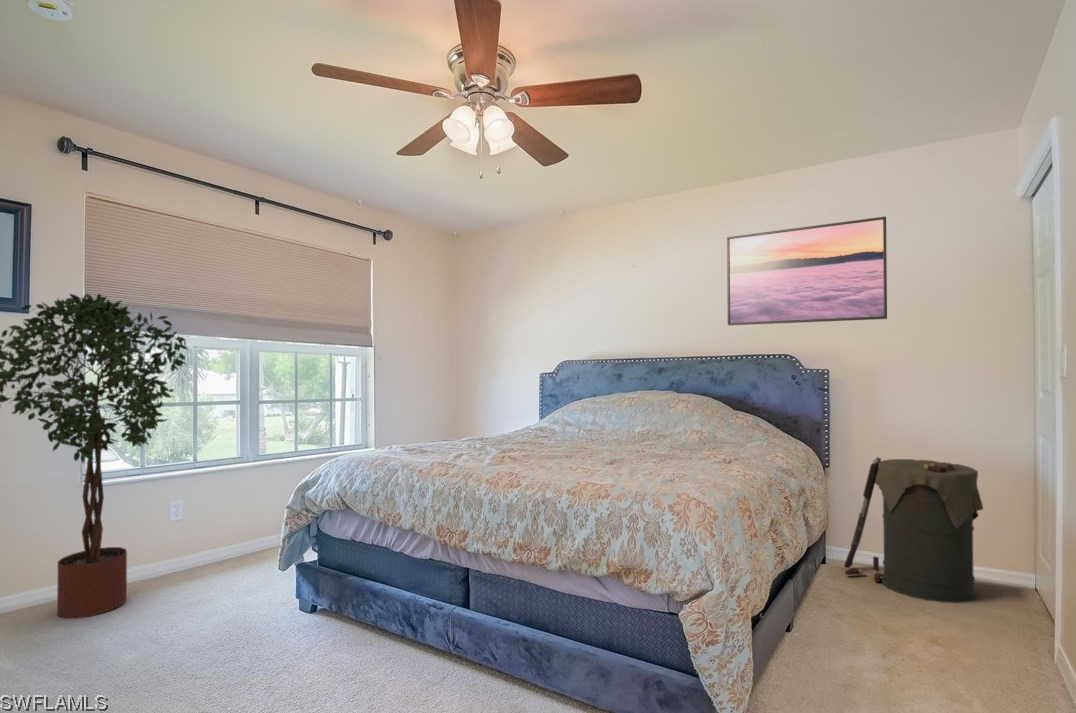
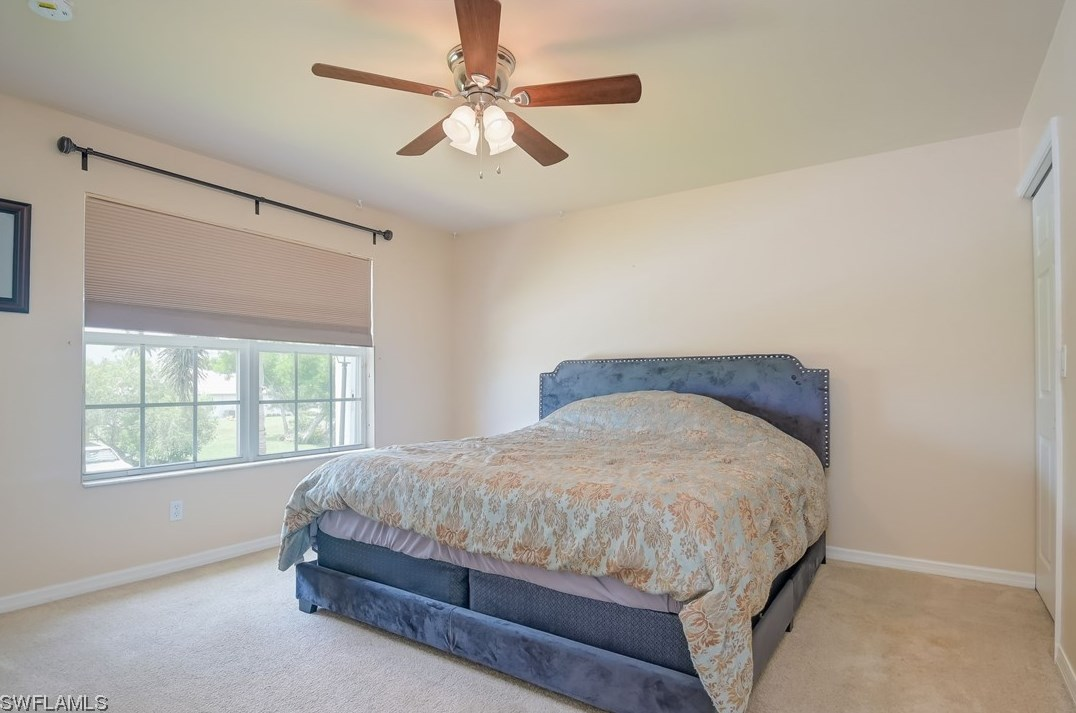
- potted tree (92, 452)
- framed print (801, 275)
- laundry basket (908, 523)
